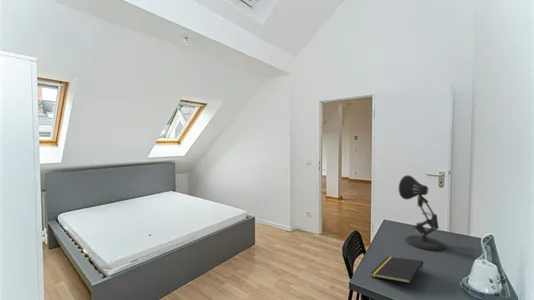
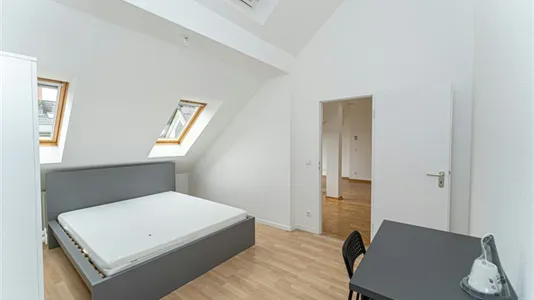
- notepad (397, 268)
- desk lamp (423, 210)
